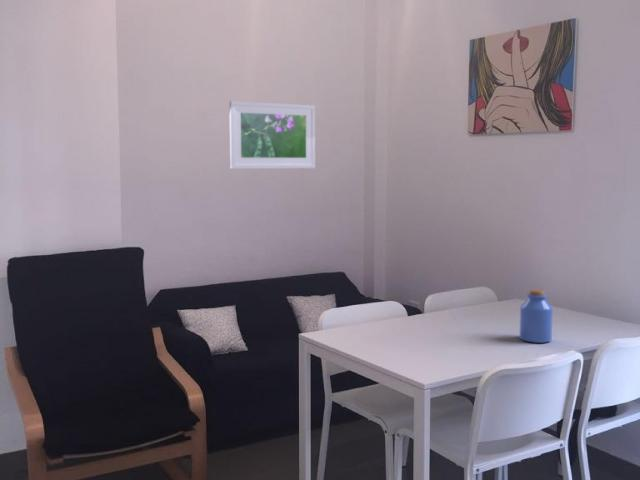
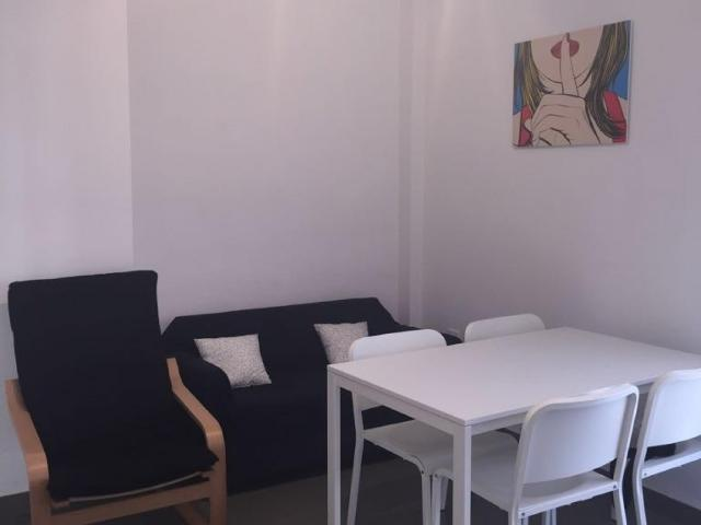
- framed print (273, 136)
- jar (536, 314)
